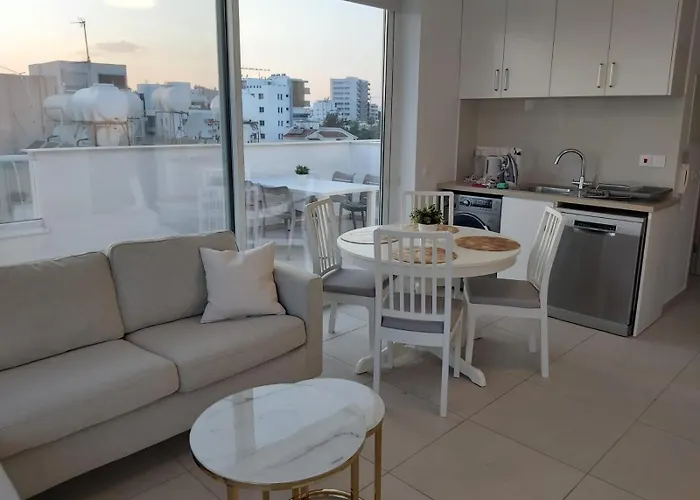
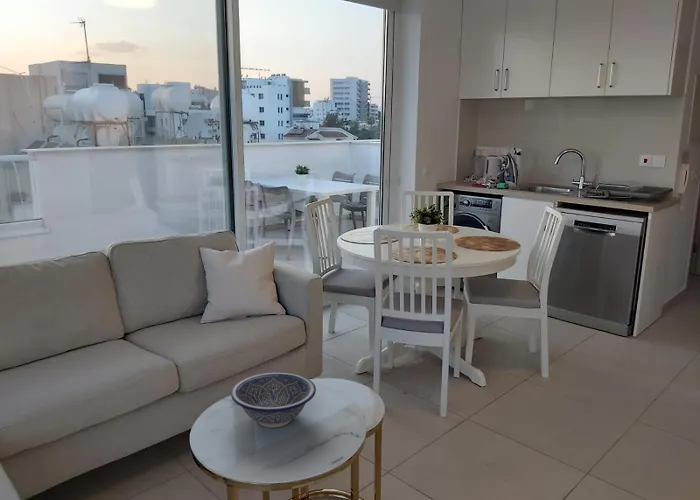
+ decorative bowl (274, 404)
